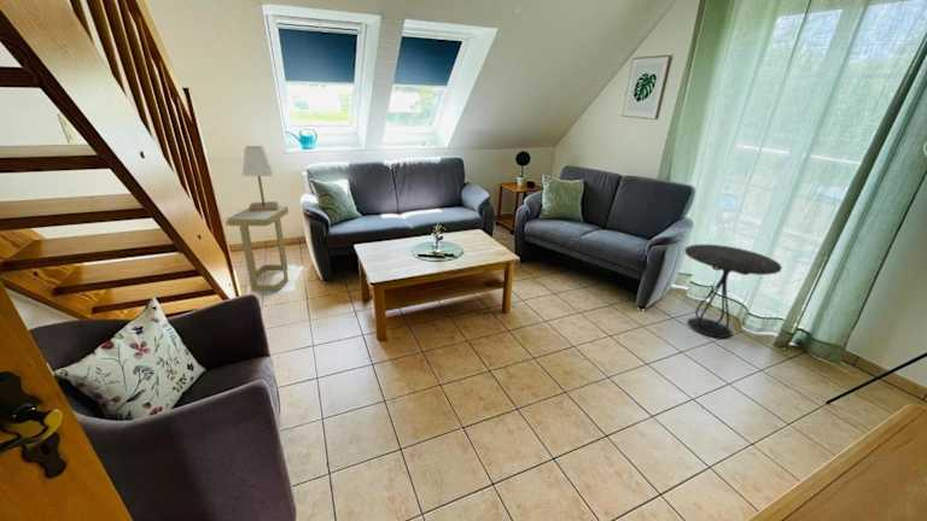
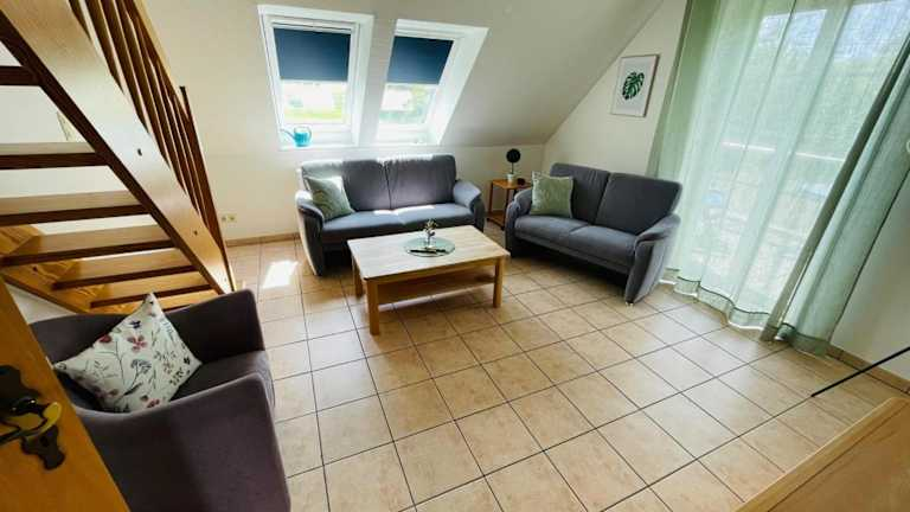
- lamp (258, 177)
- side table (278, 245)
- side table (722, 293)
